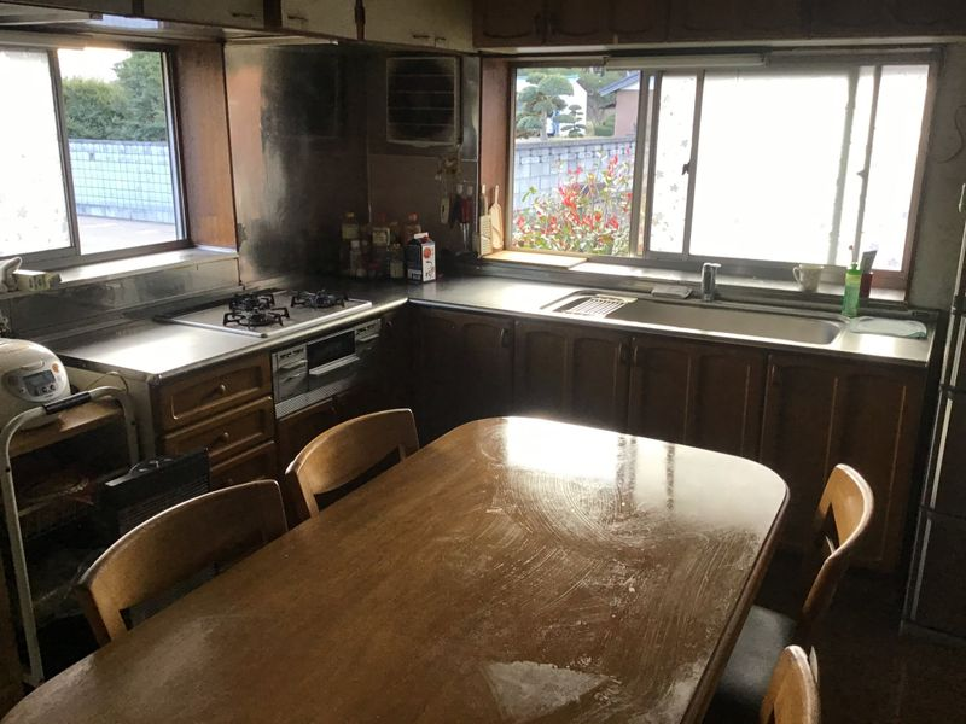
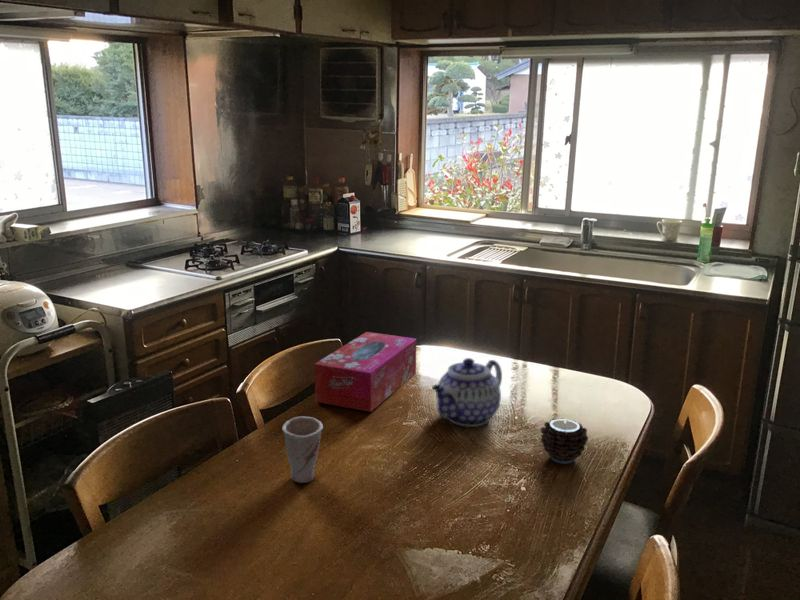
+ tissue box (368, 368)
+ cup (303, 452)
+ teapot (468, 388)
+ candle (564, 438)
